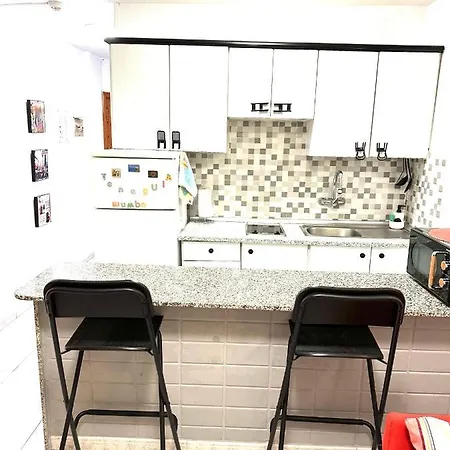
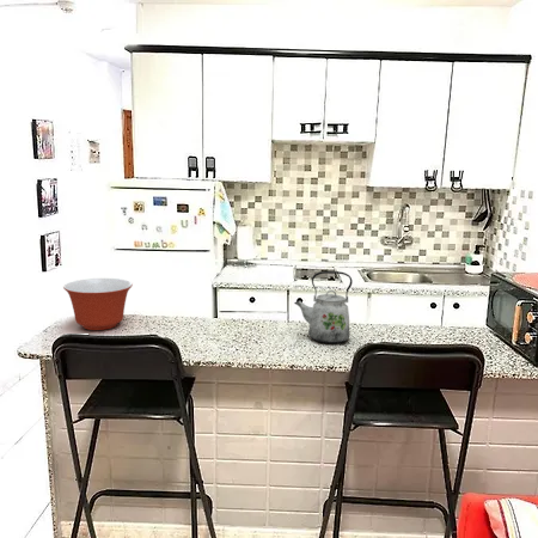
+ kettle (322, 305)
+ mixing bowl (98, 305)
